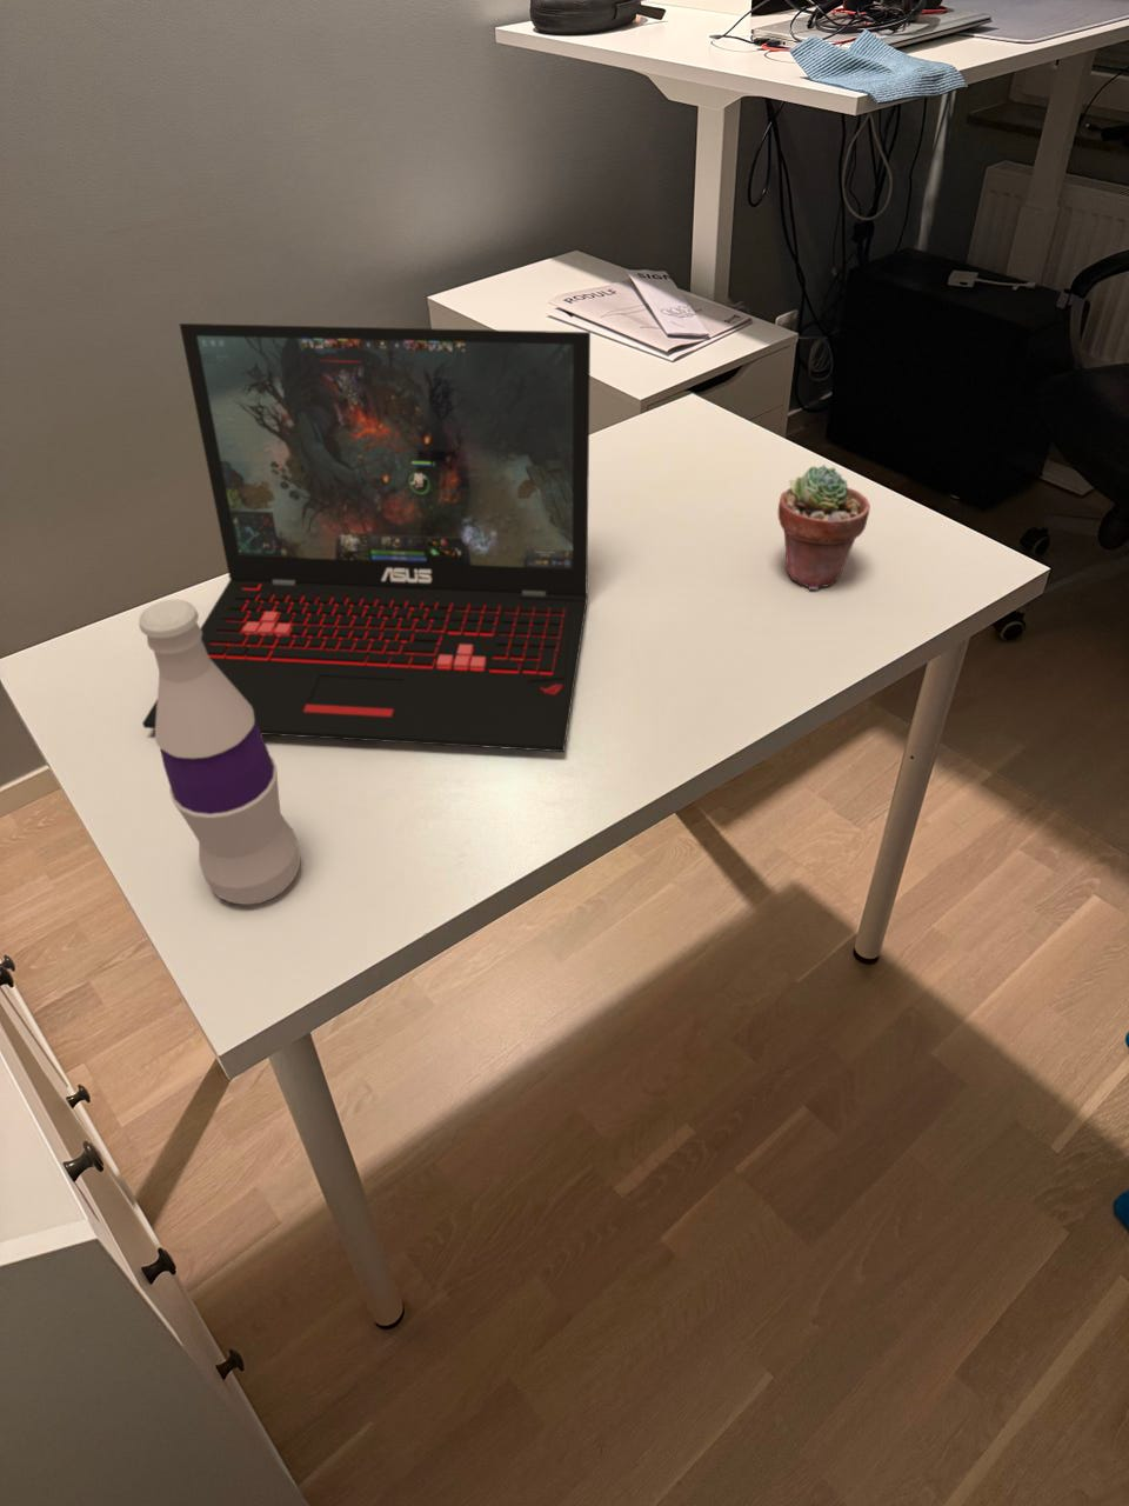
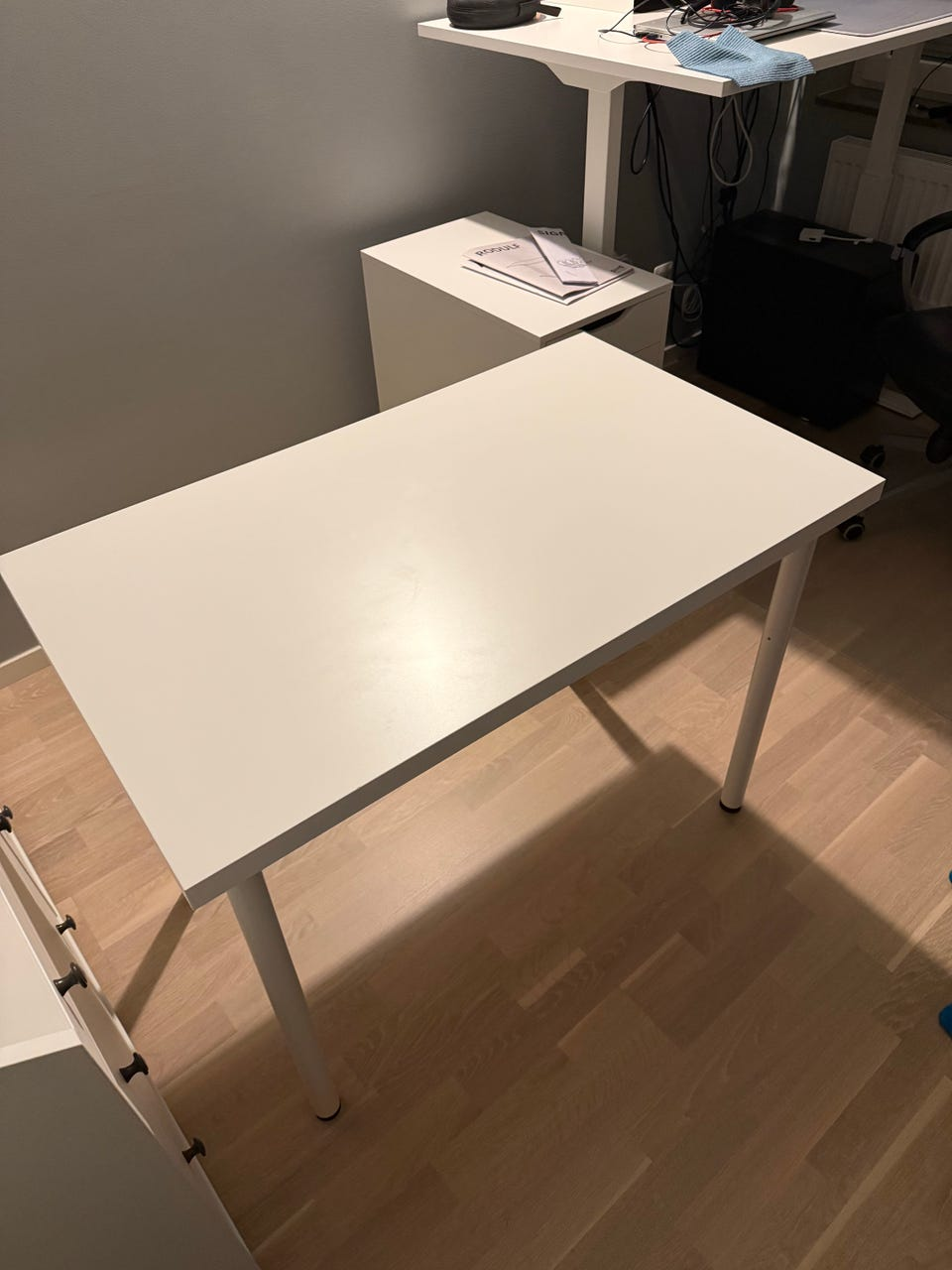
- bottle (216, 758)
- potted succulent (819, 523)
- laptop (366, 534)
